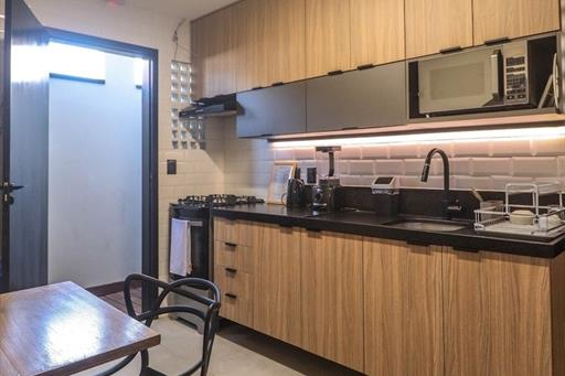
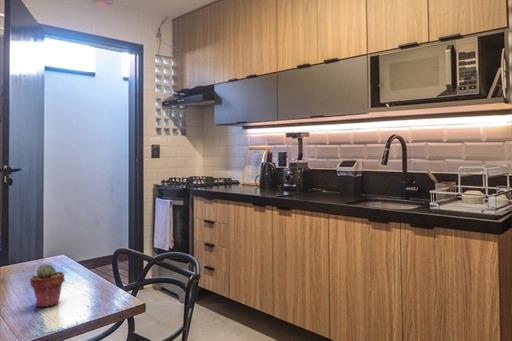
+ potted succulent (47, 283)
